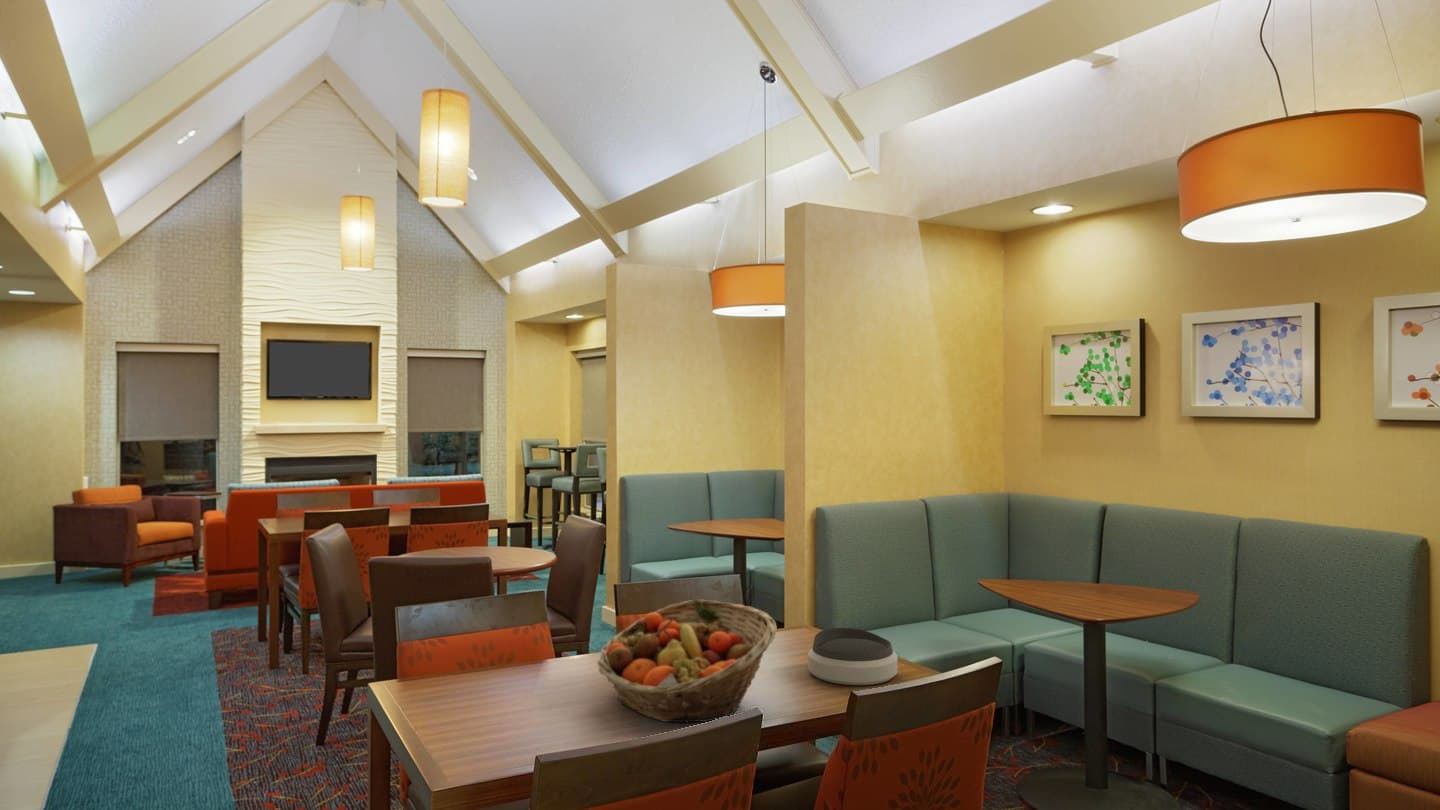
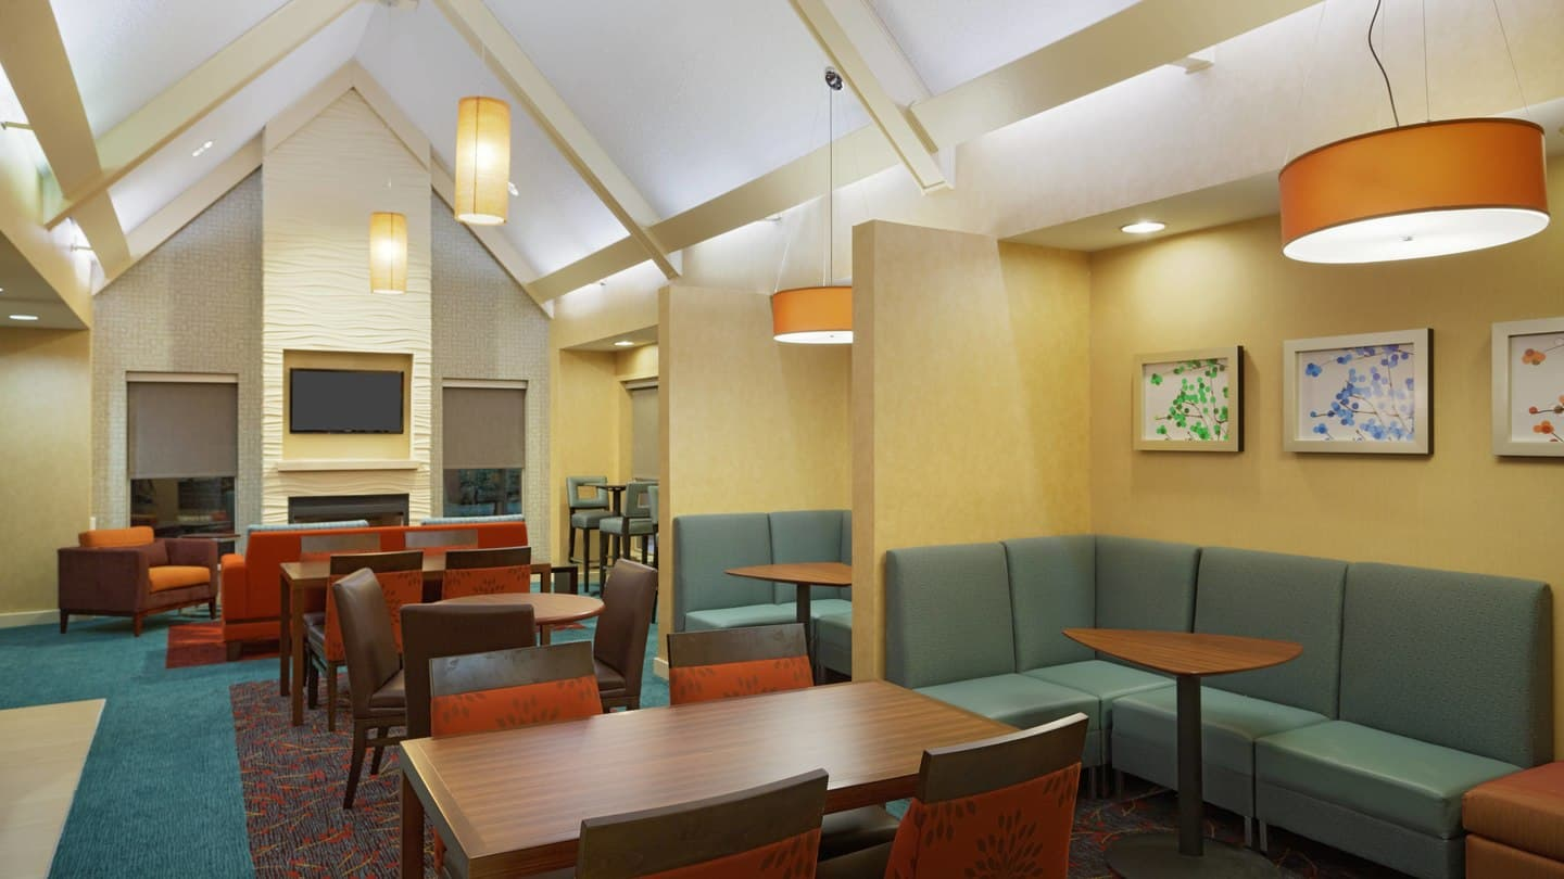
- fruit basket (686, 657)
- bowl (852, 654)
